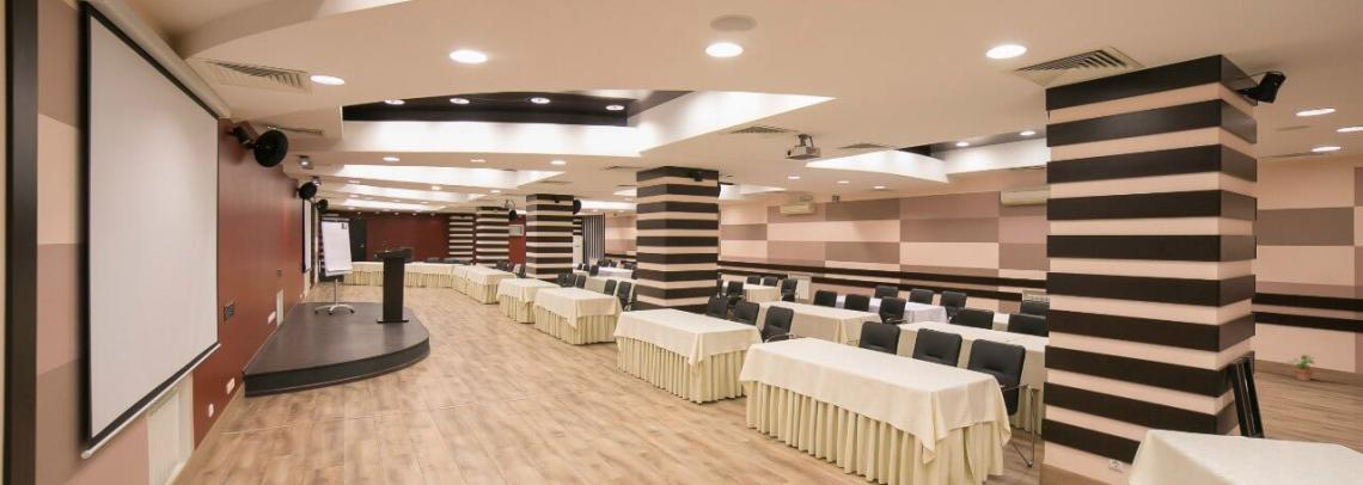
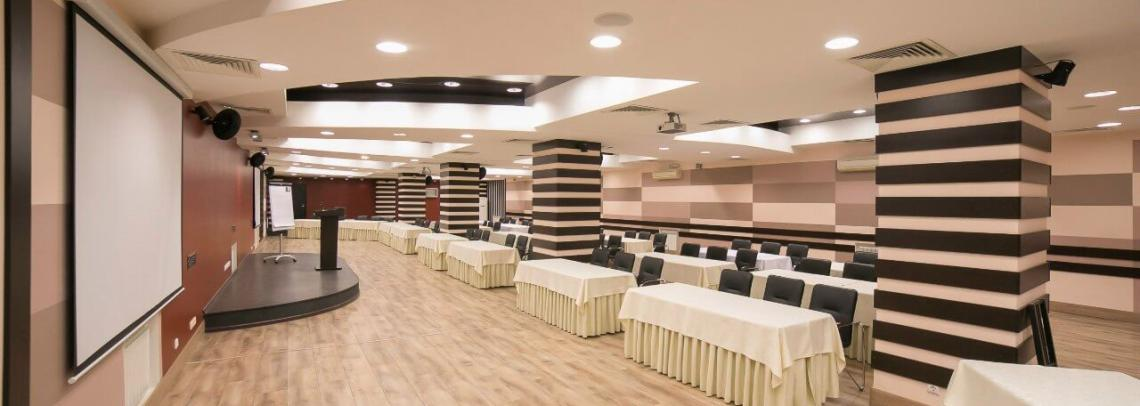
- potted plant (1301, 366)
